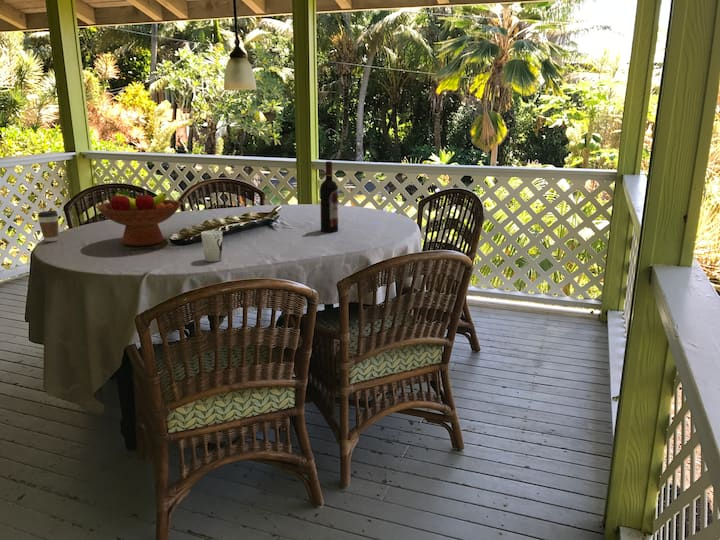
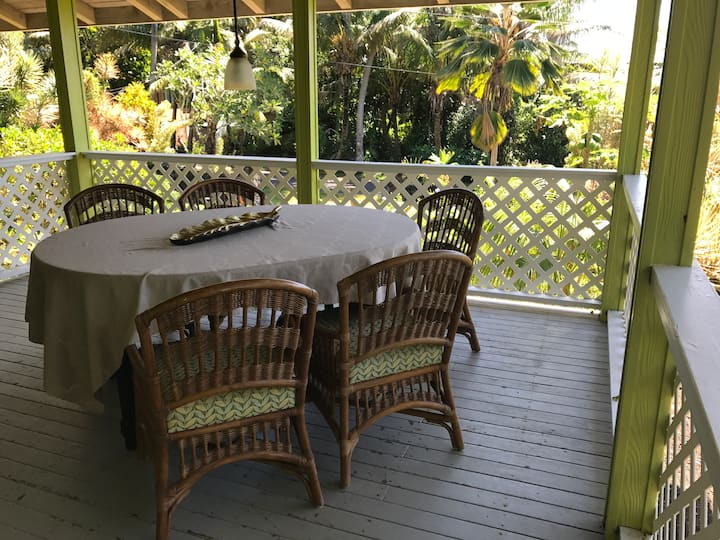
- fruit bowl (140, 216)
- cup (212, 246)
- coffee cup (49, 226)
- wine bottle (329, 196)
